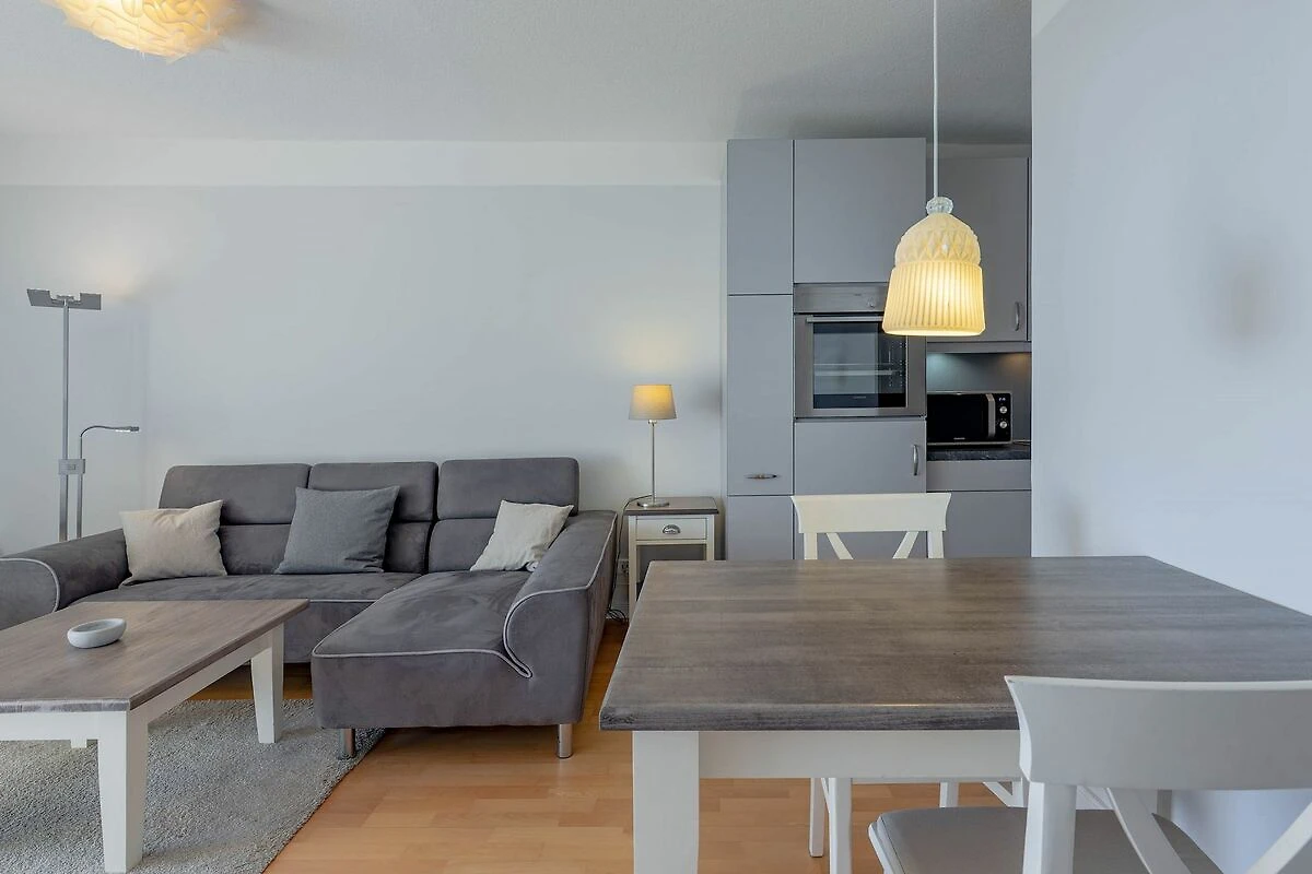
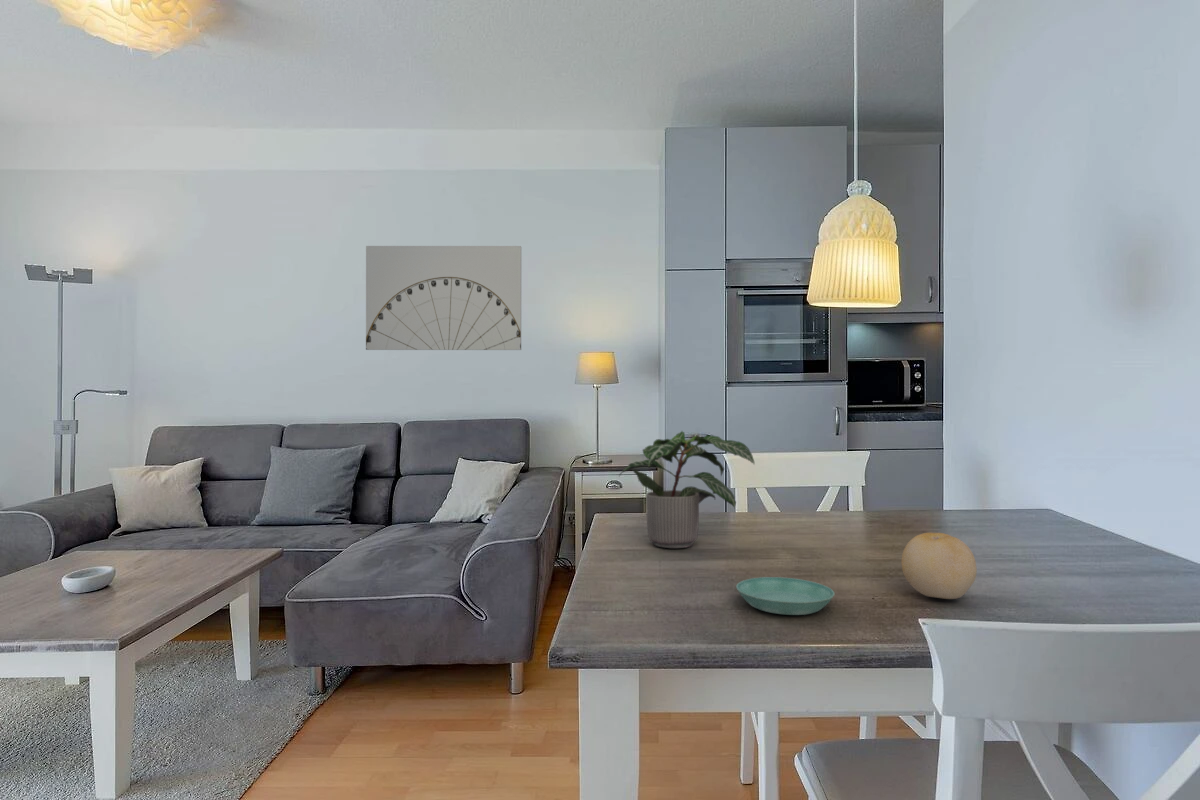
+ potted plant (684, 488)
+ wall art (443, 298)
+ saucer (784, 596)
+ fruit (938, 566)
